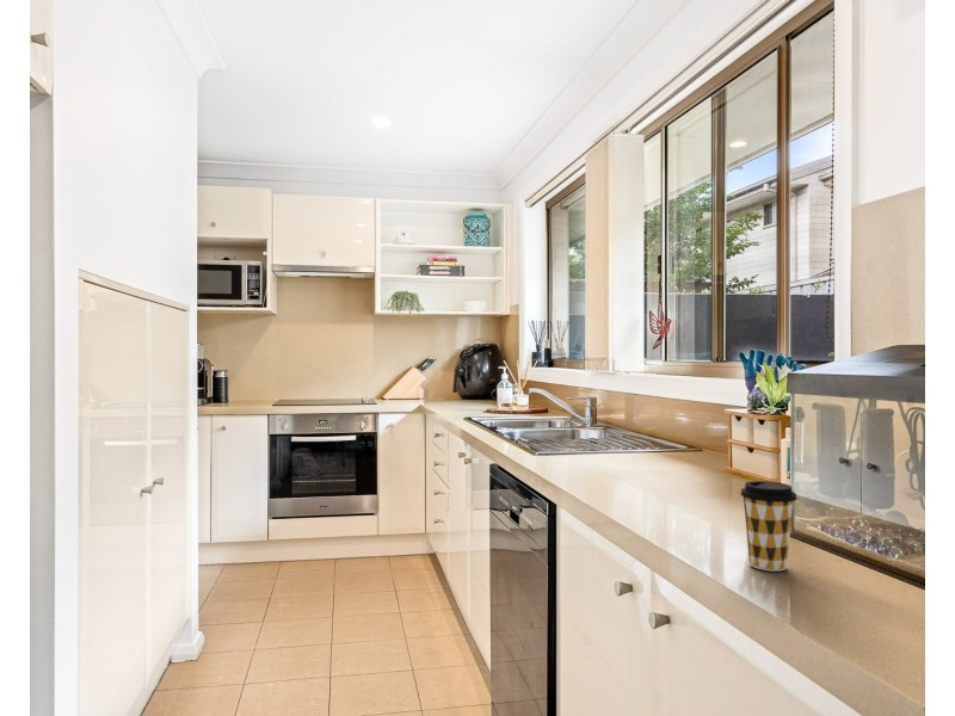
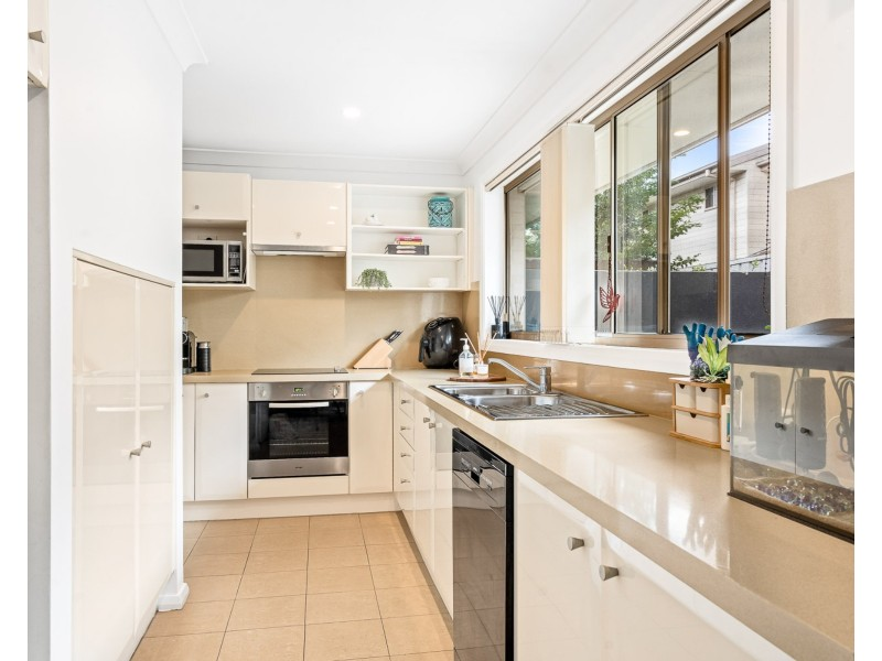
- coffee cup (768, 525)
